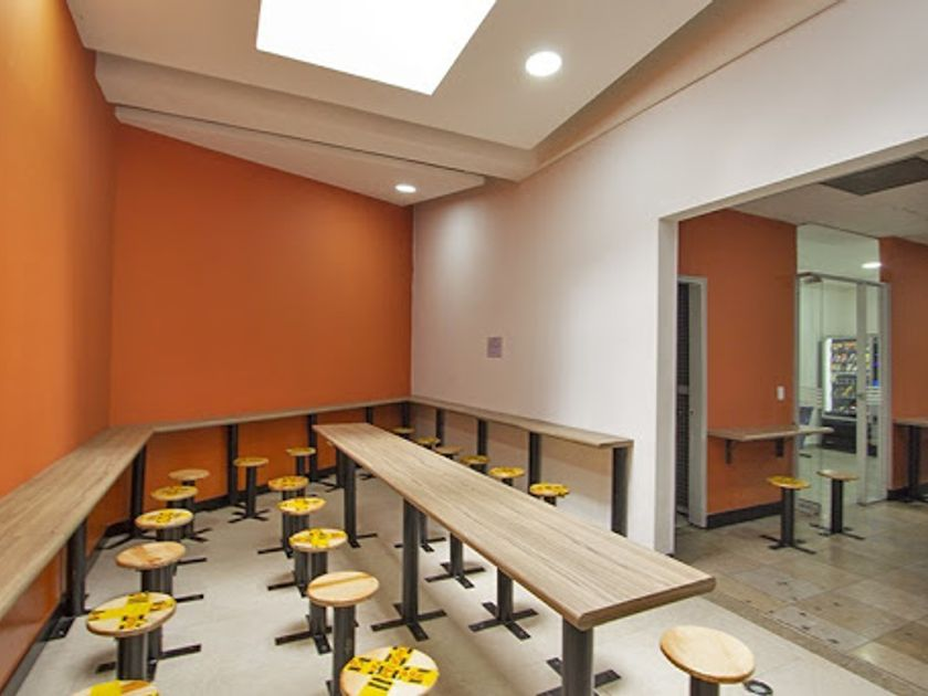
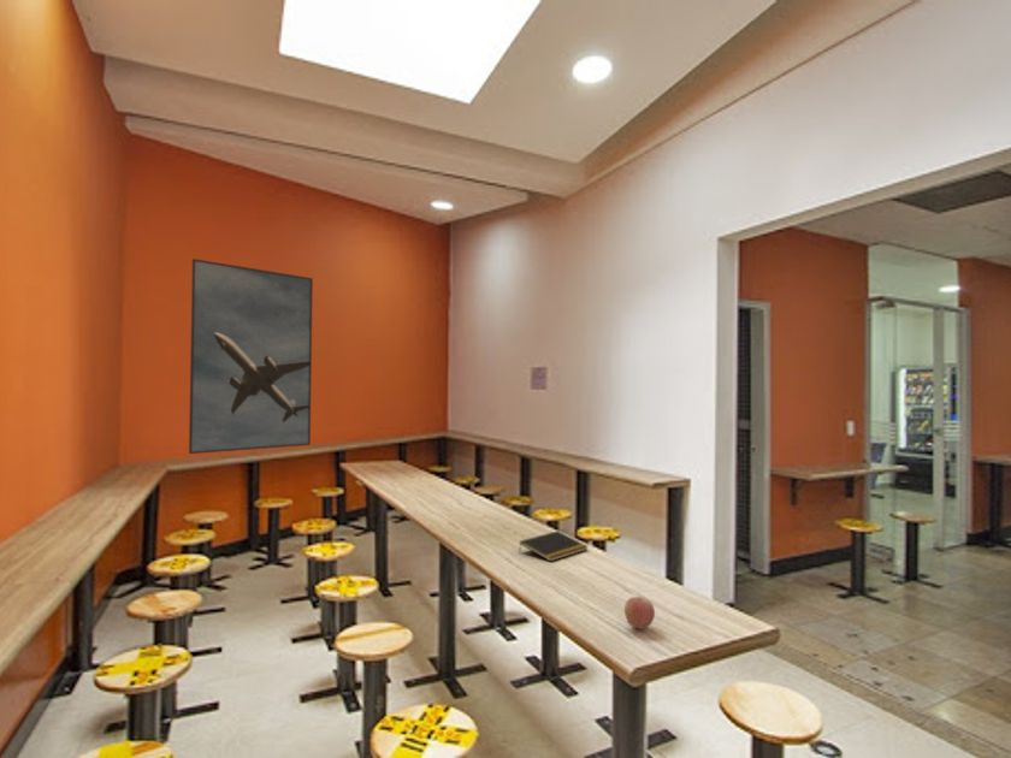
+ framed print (255, 359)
+ apple (639, 612)
+ notepad (554, 545)
